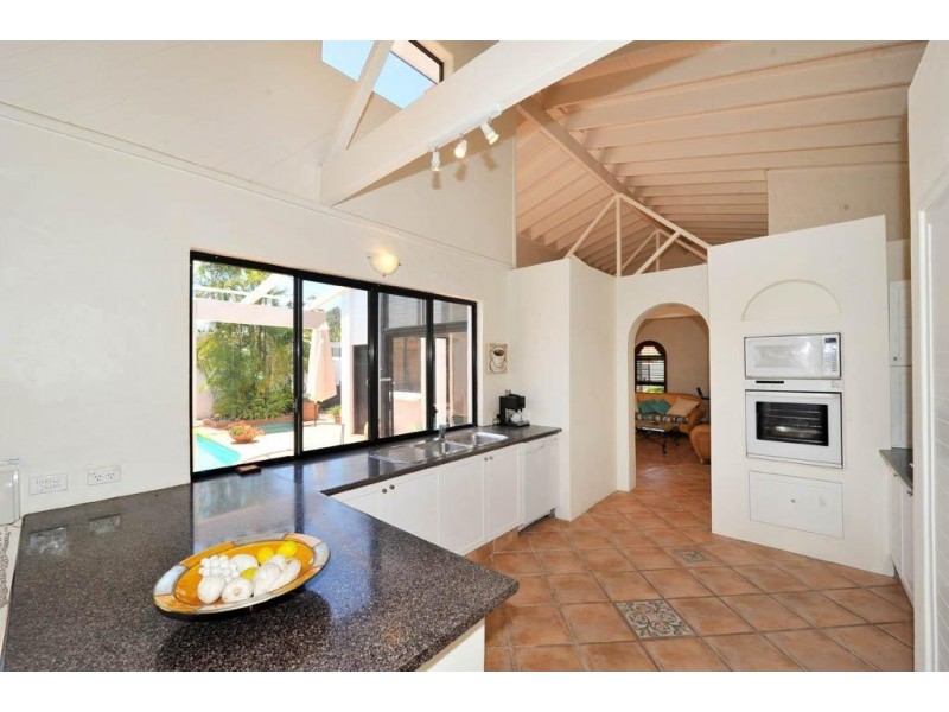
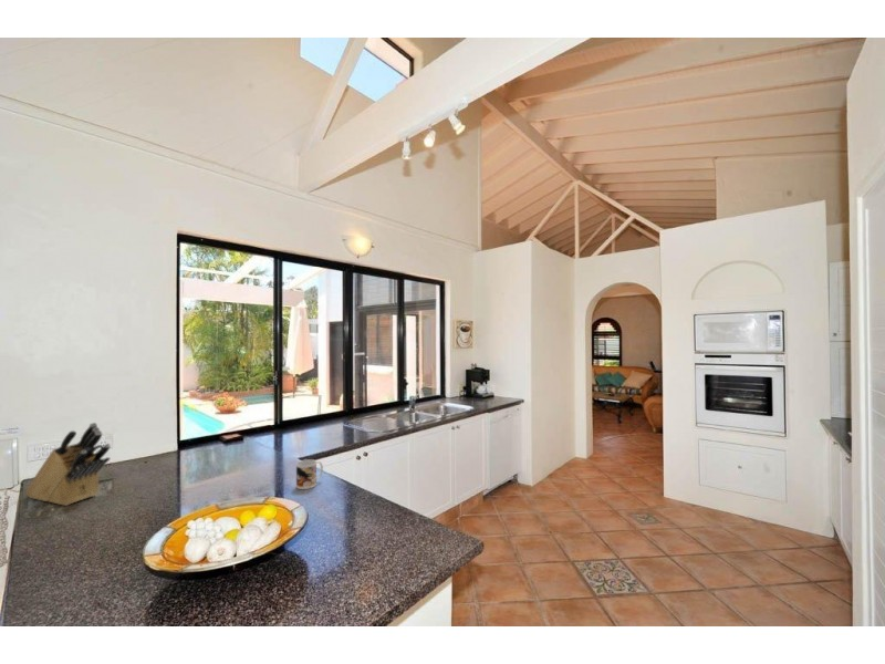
+ mug (310, 473)
+ knife block (69, 459)
